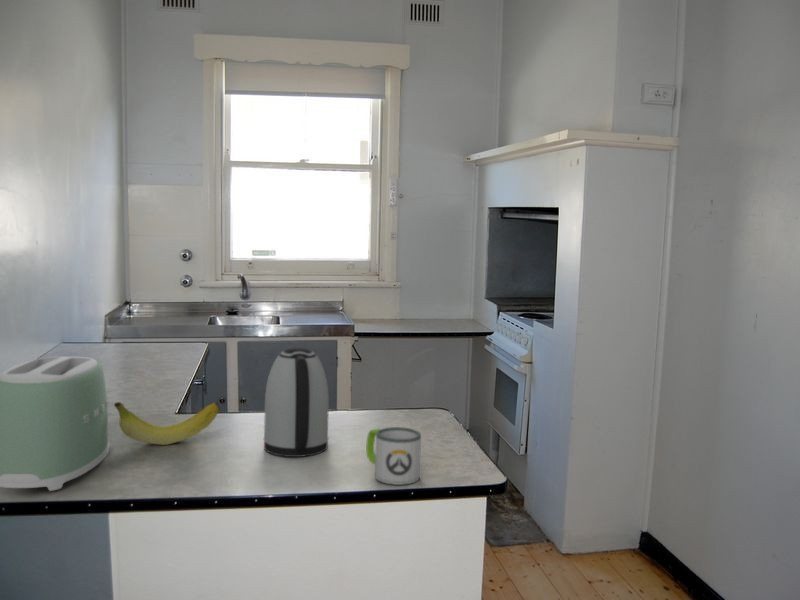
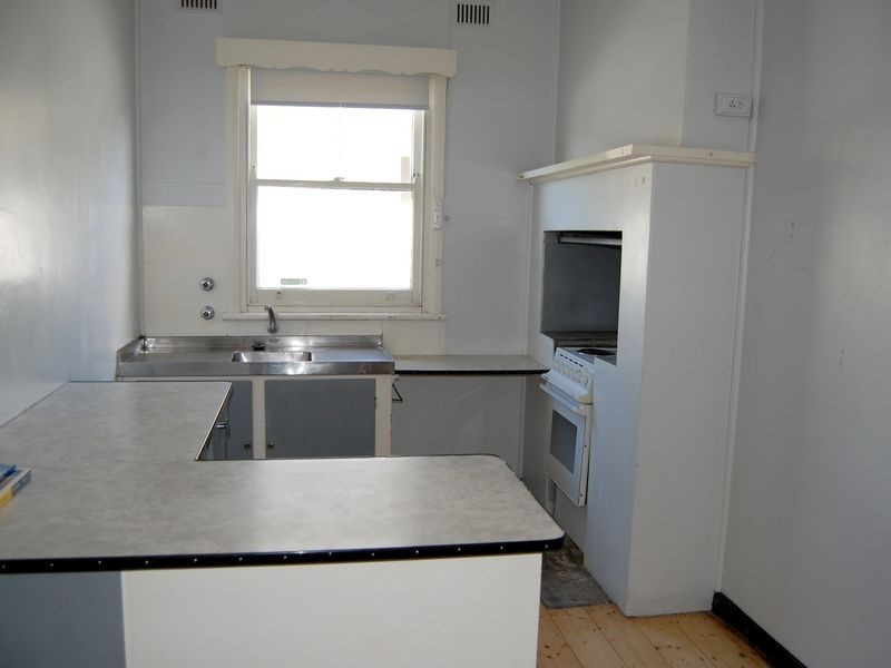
- fruit (168, 426)
- mug (391, 452)
- toaster (51, 415)
- kettle (298, 400)
